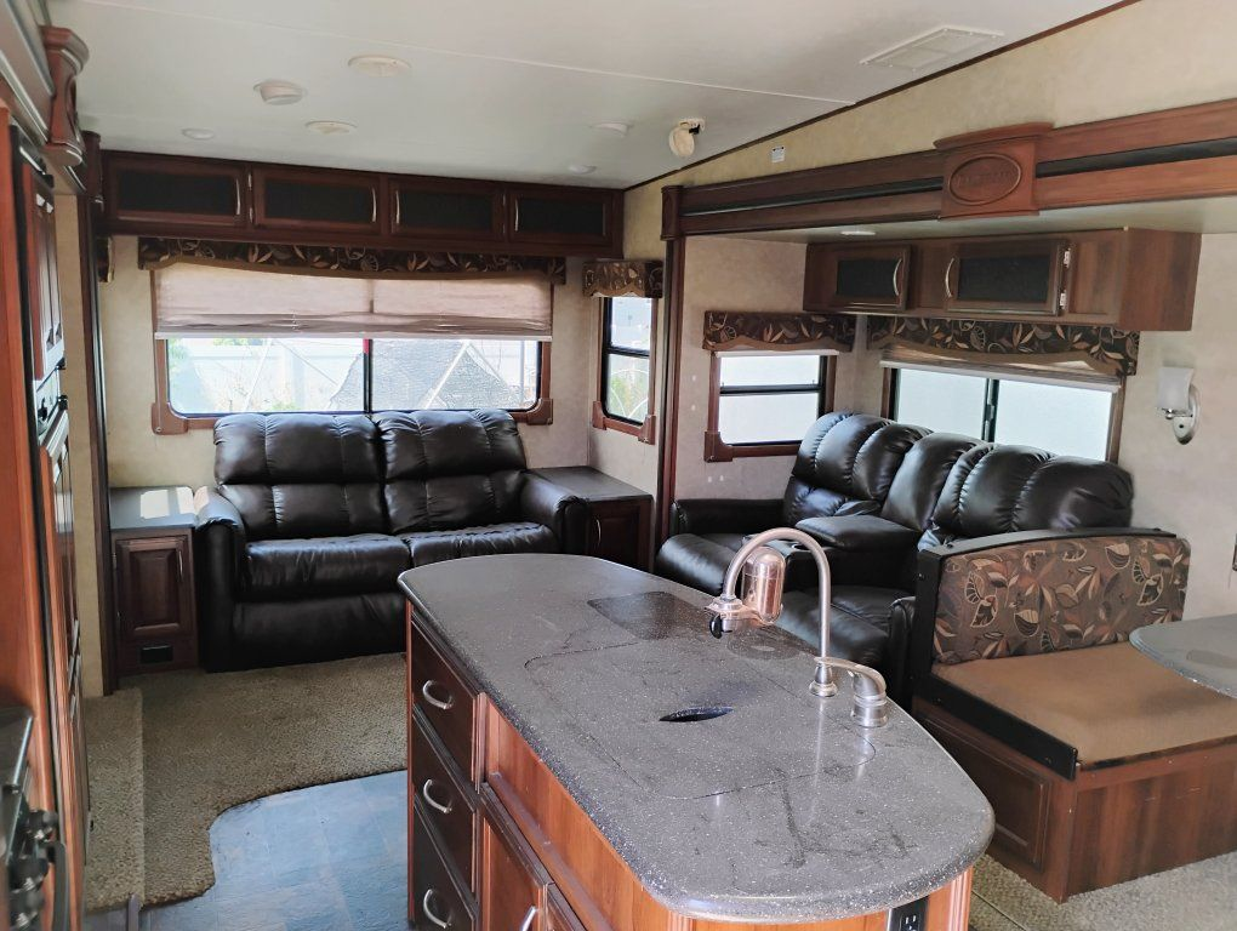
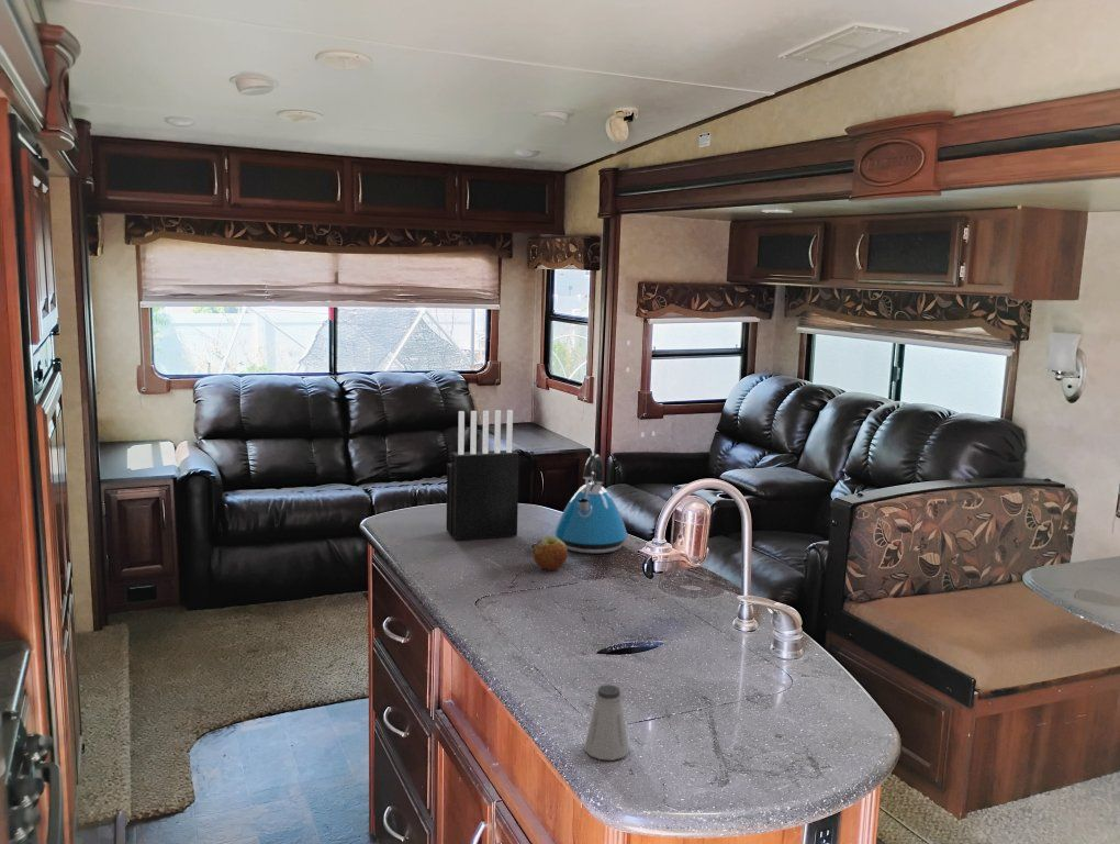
+ knife block (481, 470)
+ apple (549, 553)
+ saltshaker (607, 719)
+ kettle (592, 499)
